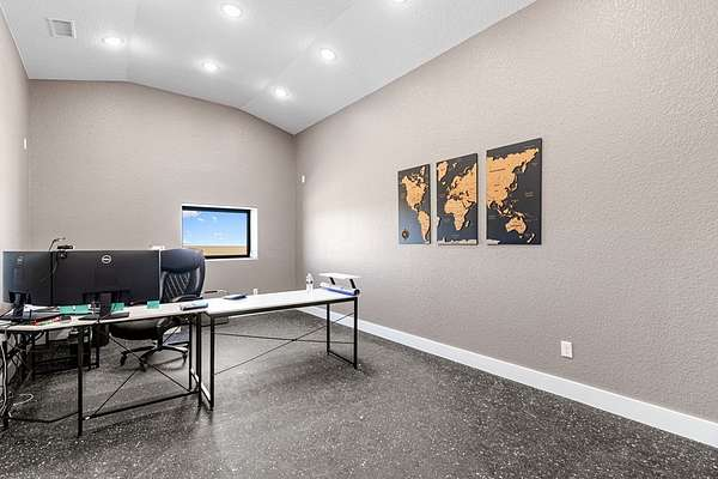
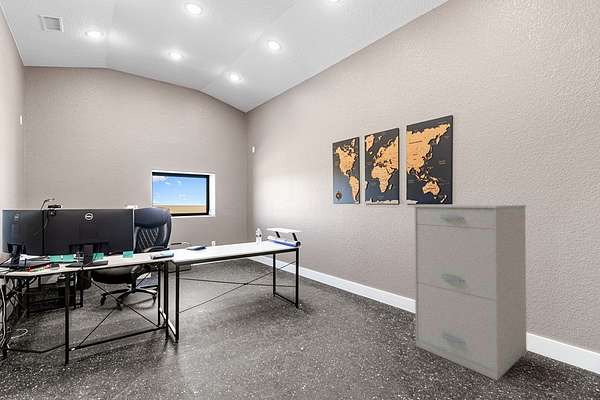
+ filing cabinet (468, 277)
